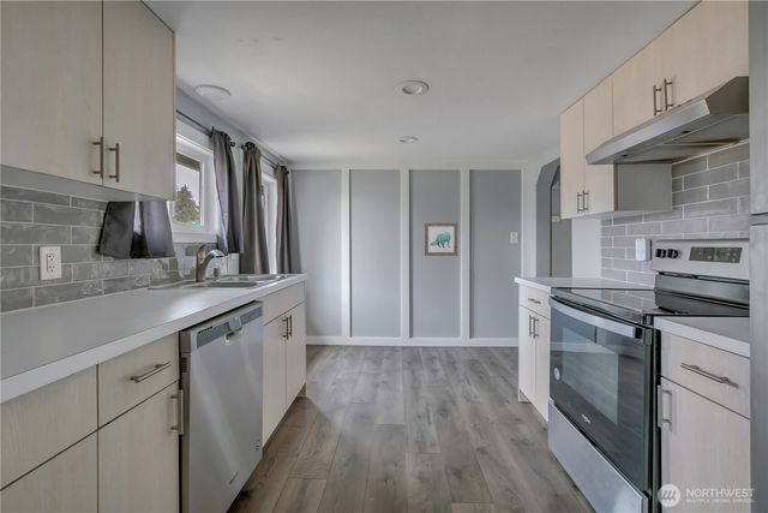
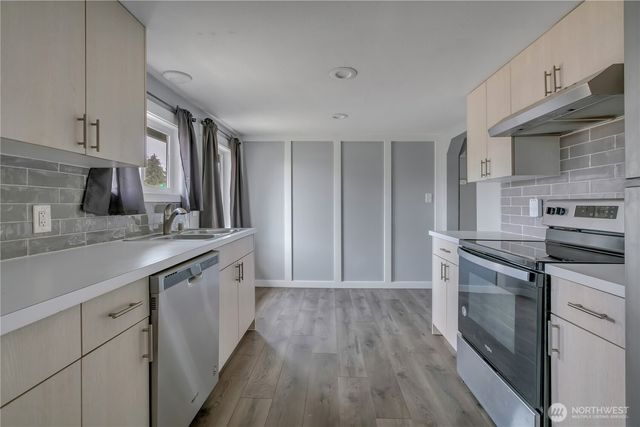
- wall art (440, 239)
